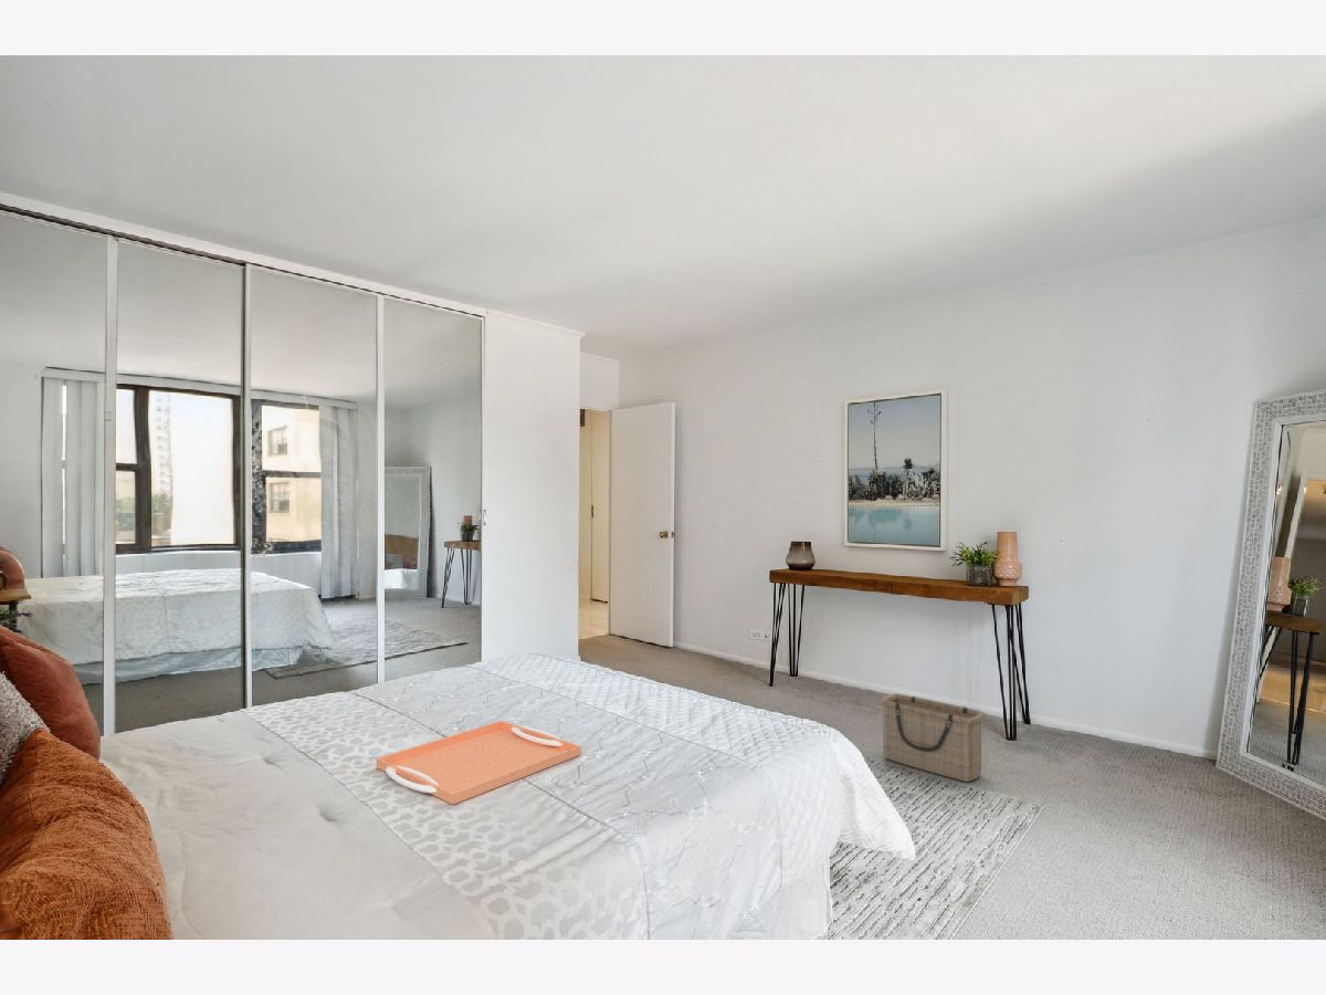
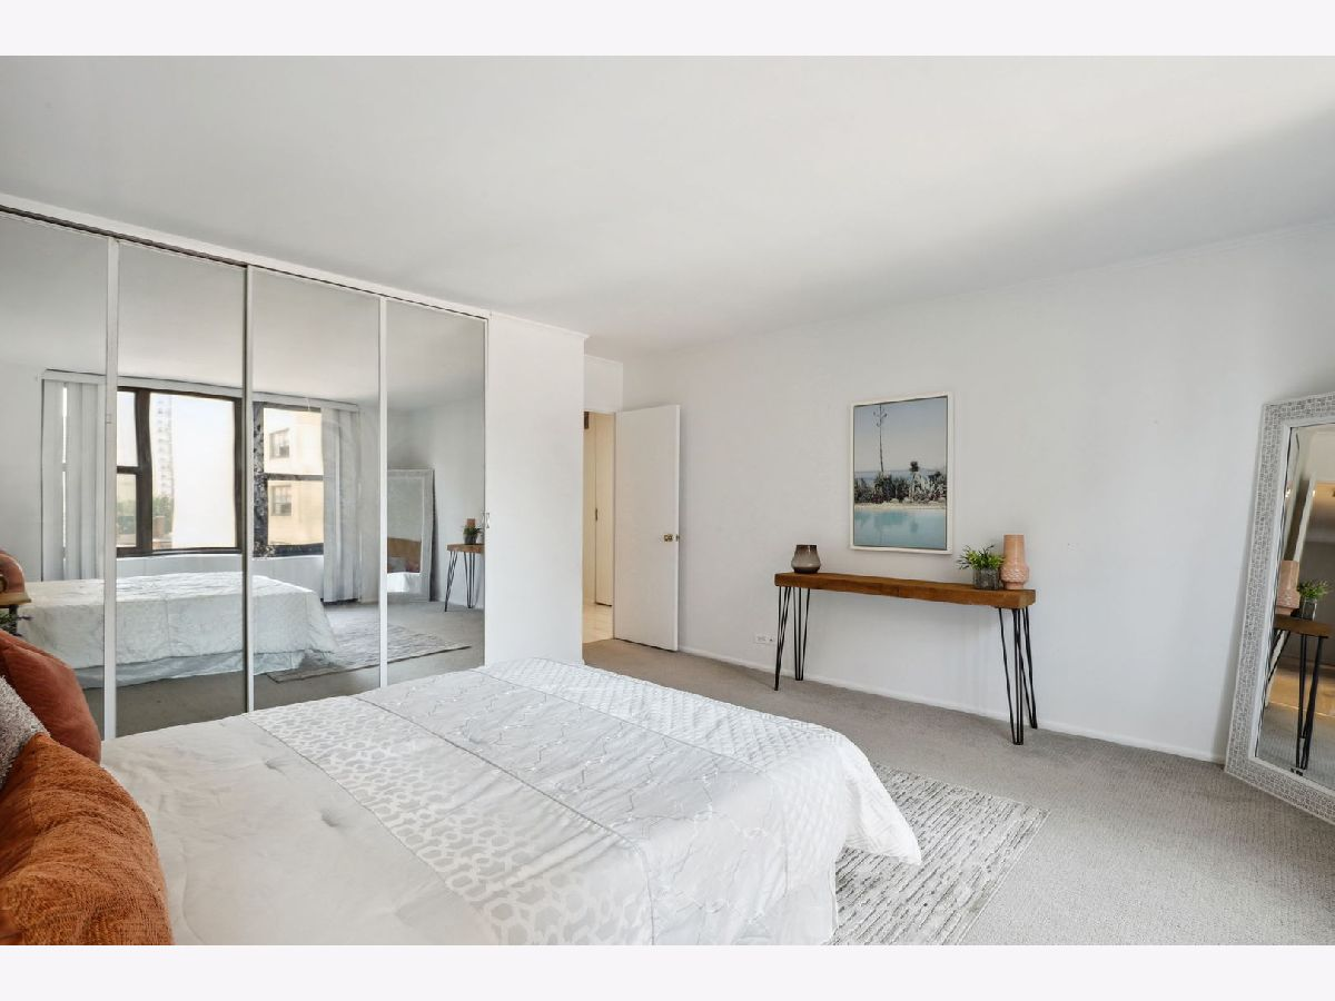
- serving tray (481, 756)
- basket (930, 735)
